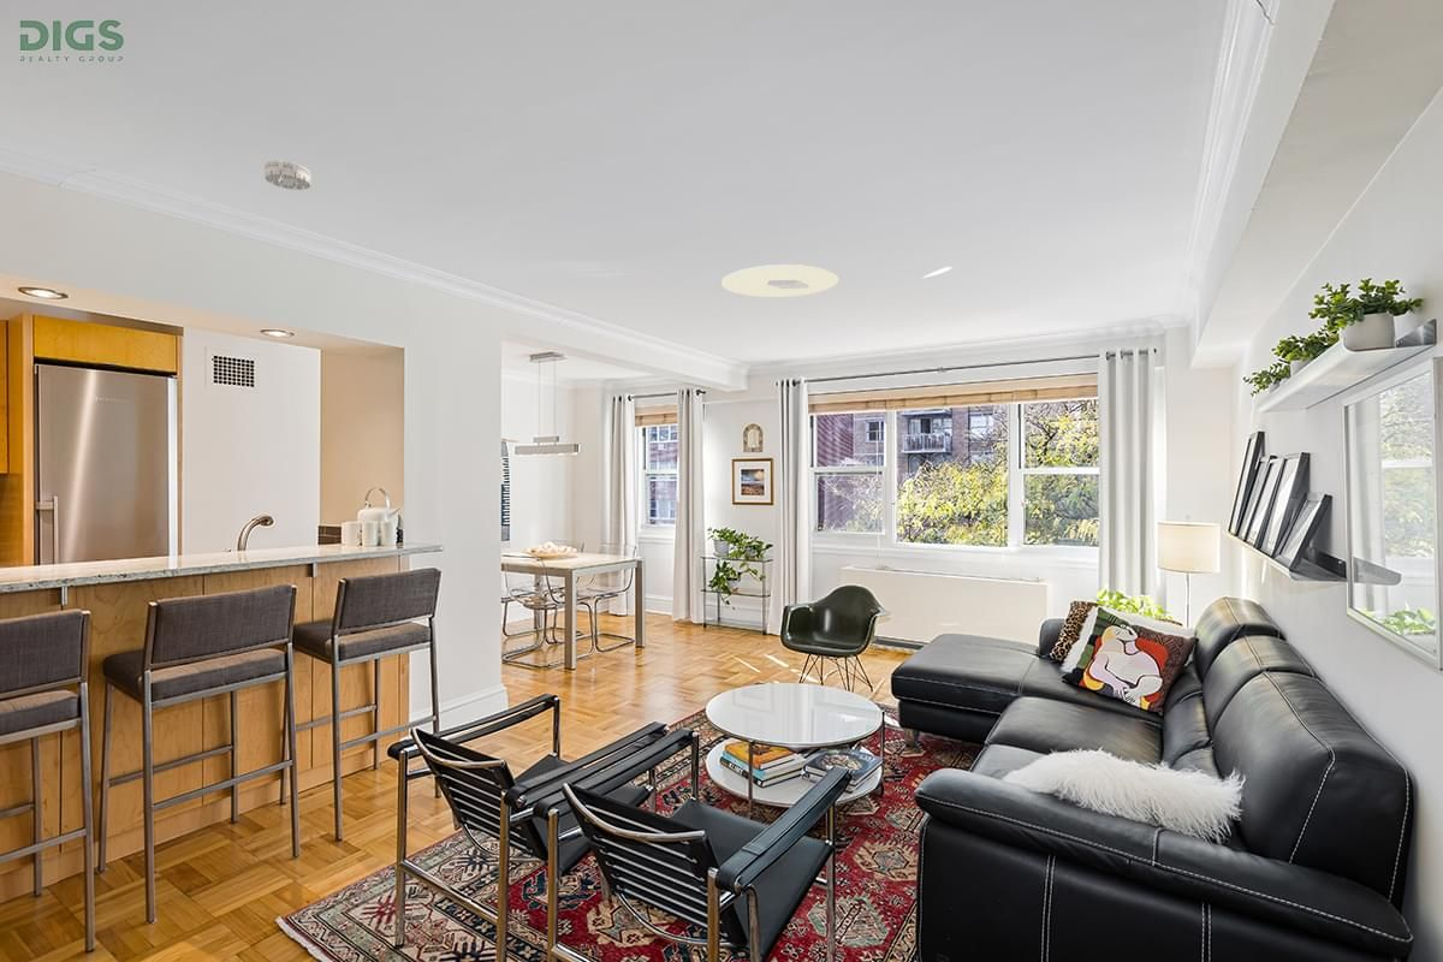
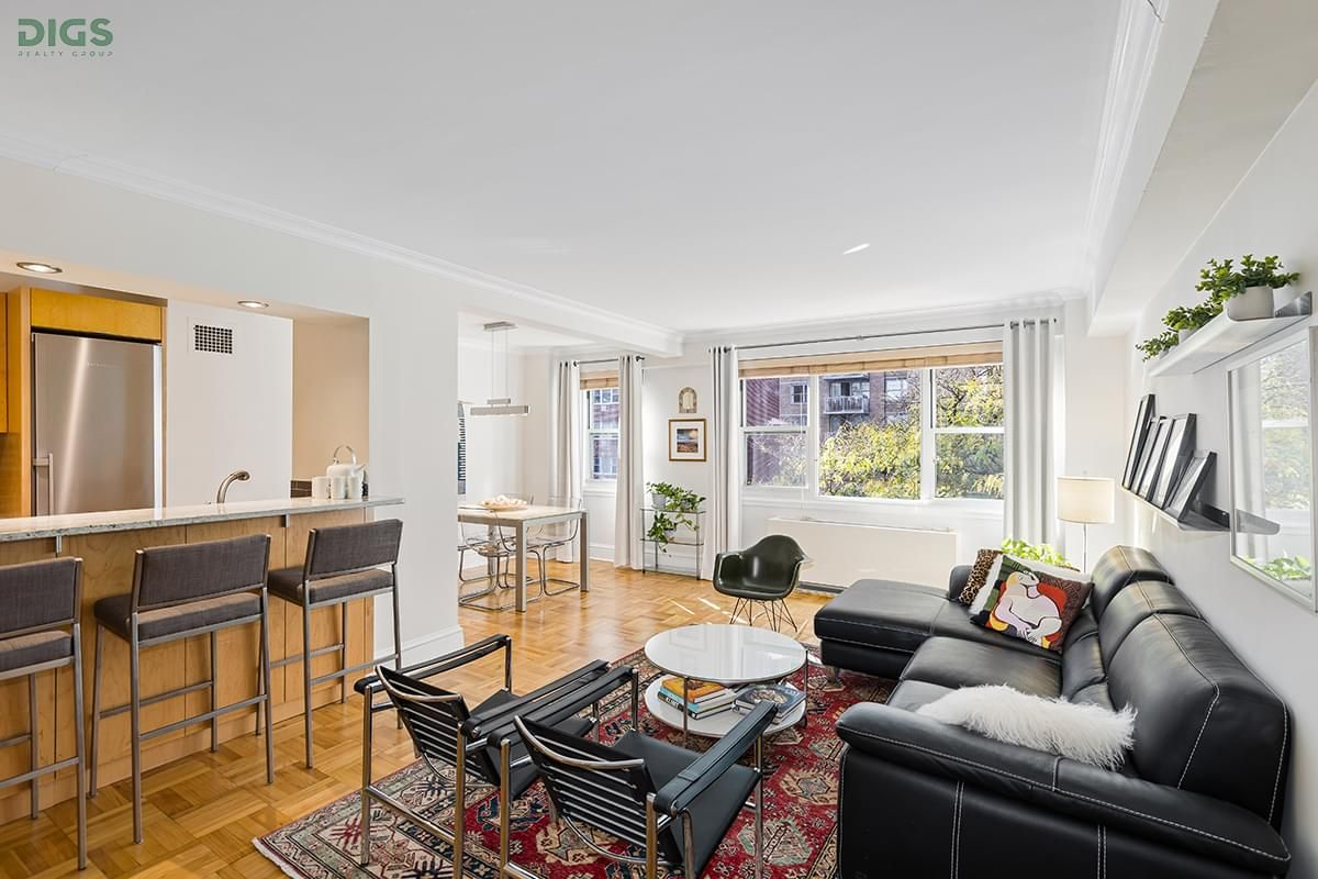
- smoke detector (287, 174)
- ceiling light (779, 277)
